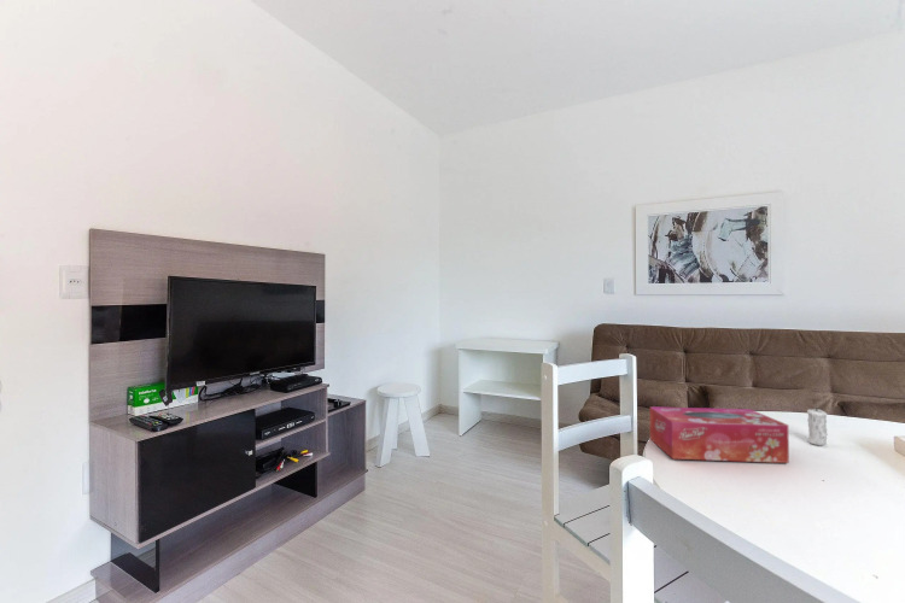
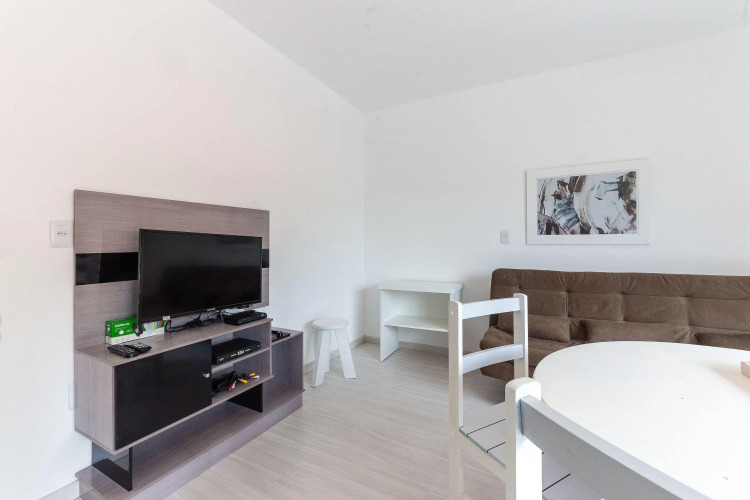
- candle (817, 423)
- tissue box (713, 432)
